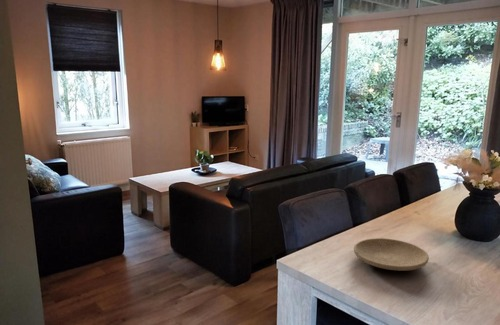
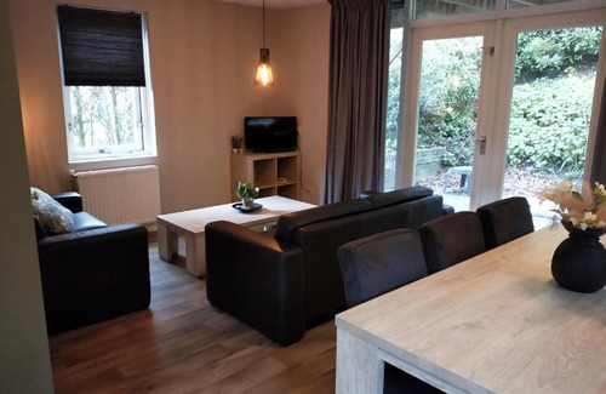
- plate (389, 256)
